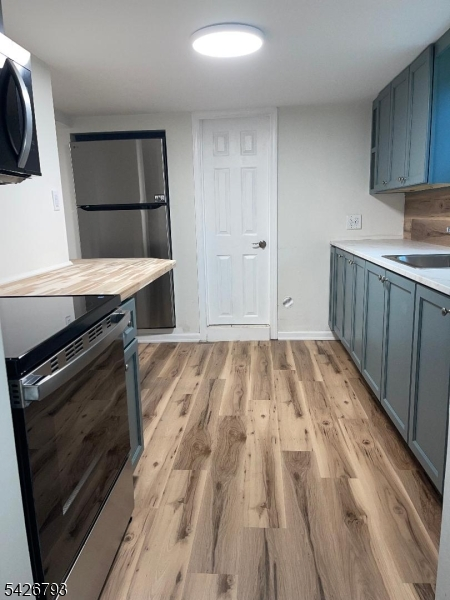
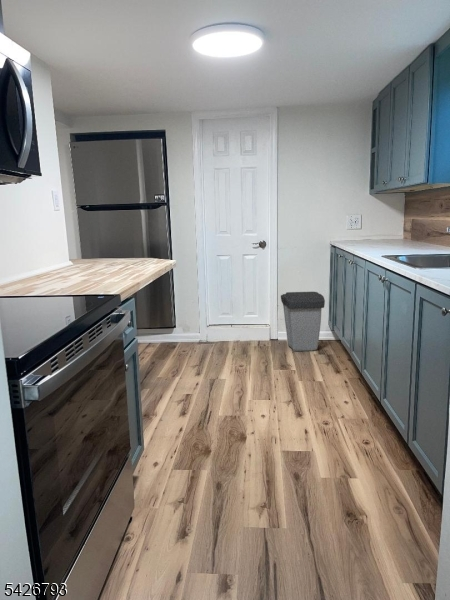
+ trash can (301, 320)
